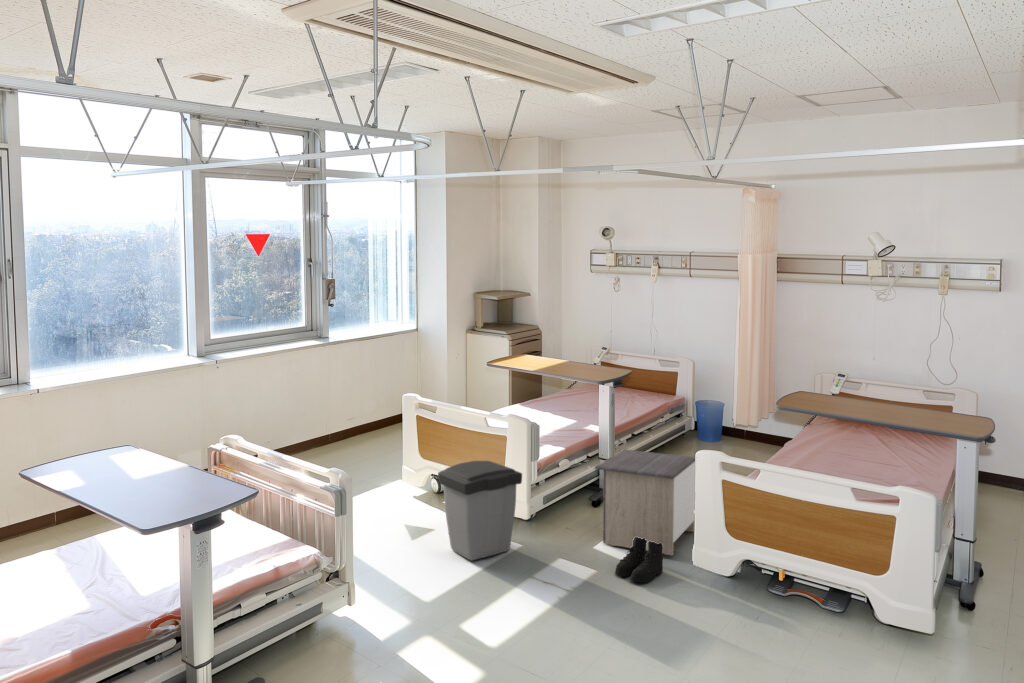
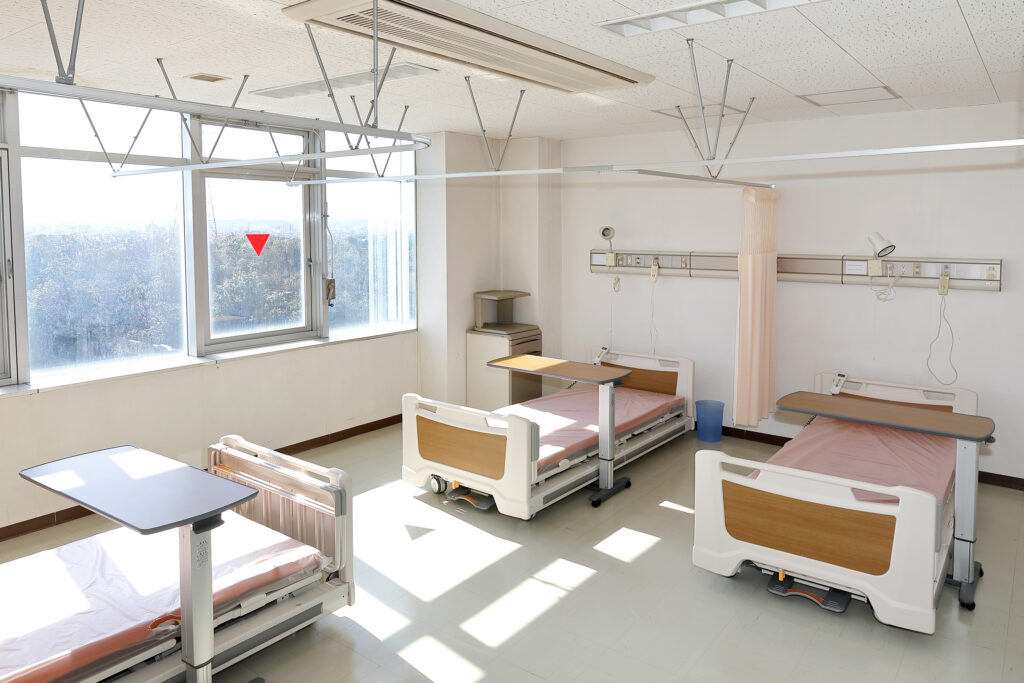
- boots (639, 557)
- trash can (481, 509)
- nightstand (645, 499)
